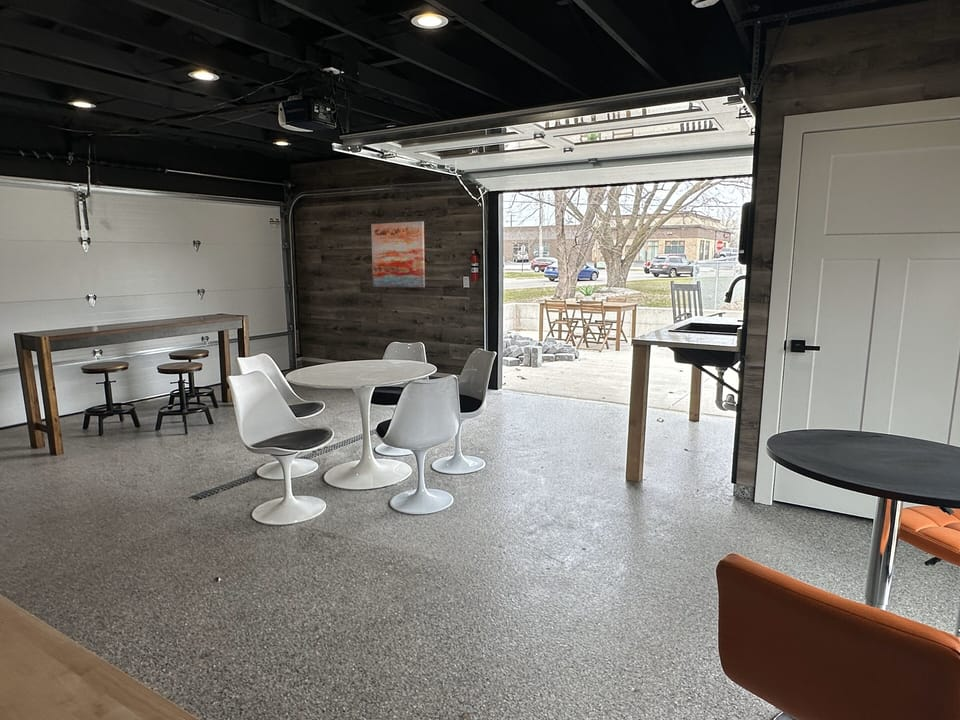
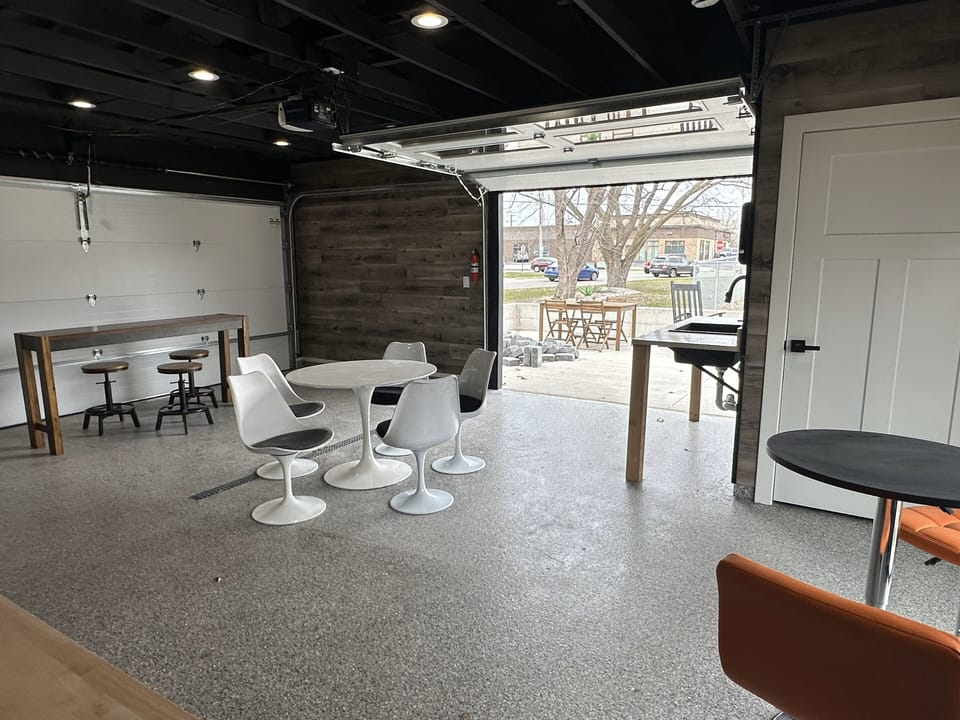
- wall art (397, 255)
